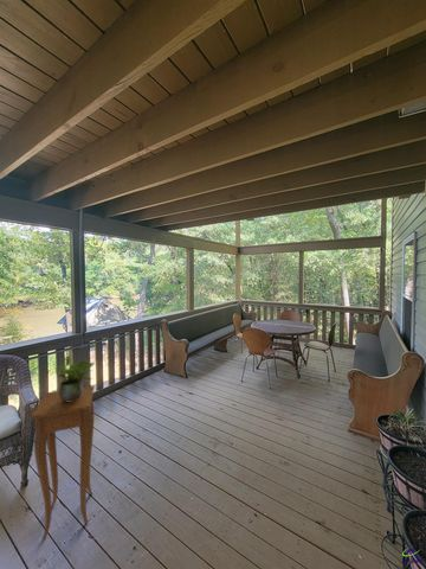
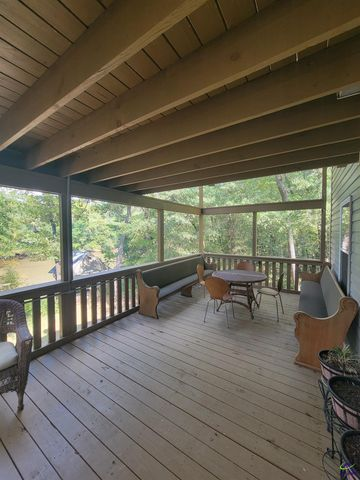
- potted plant (73, 378)
- side table (56, 456)
